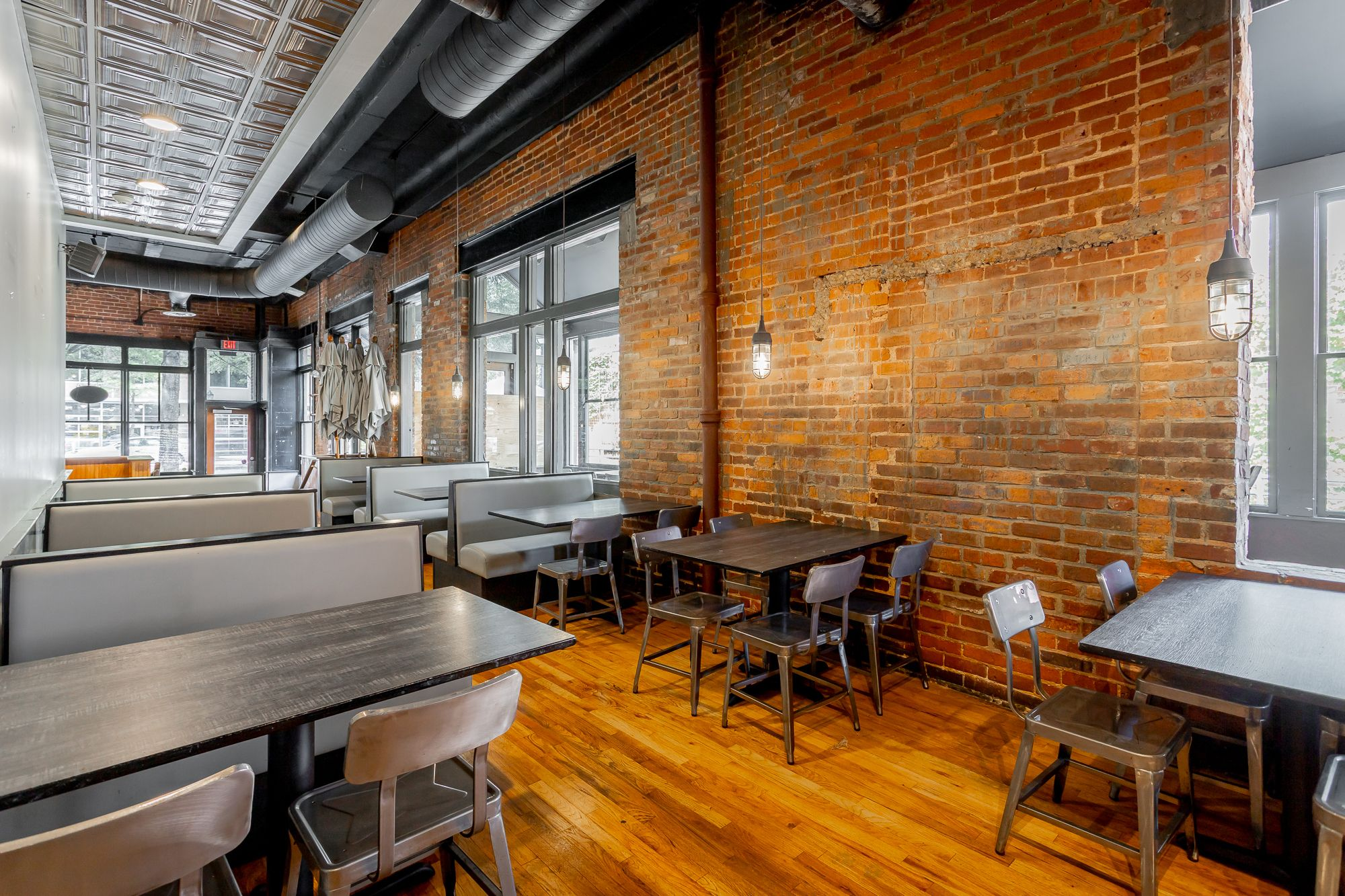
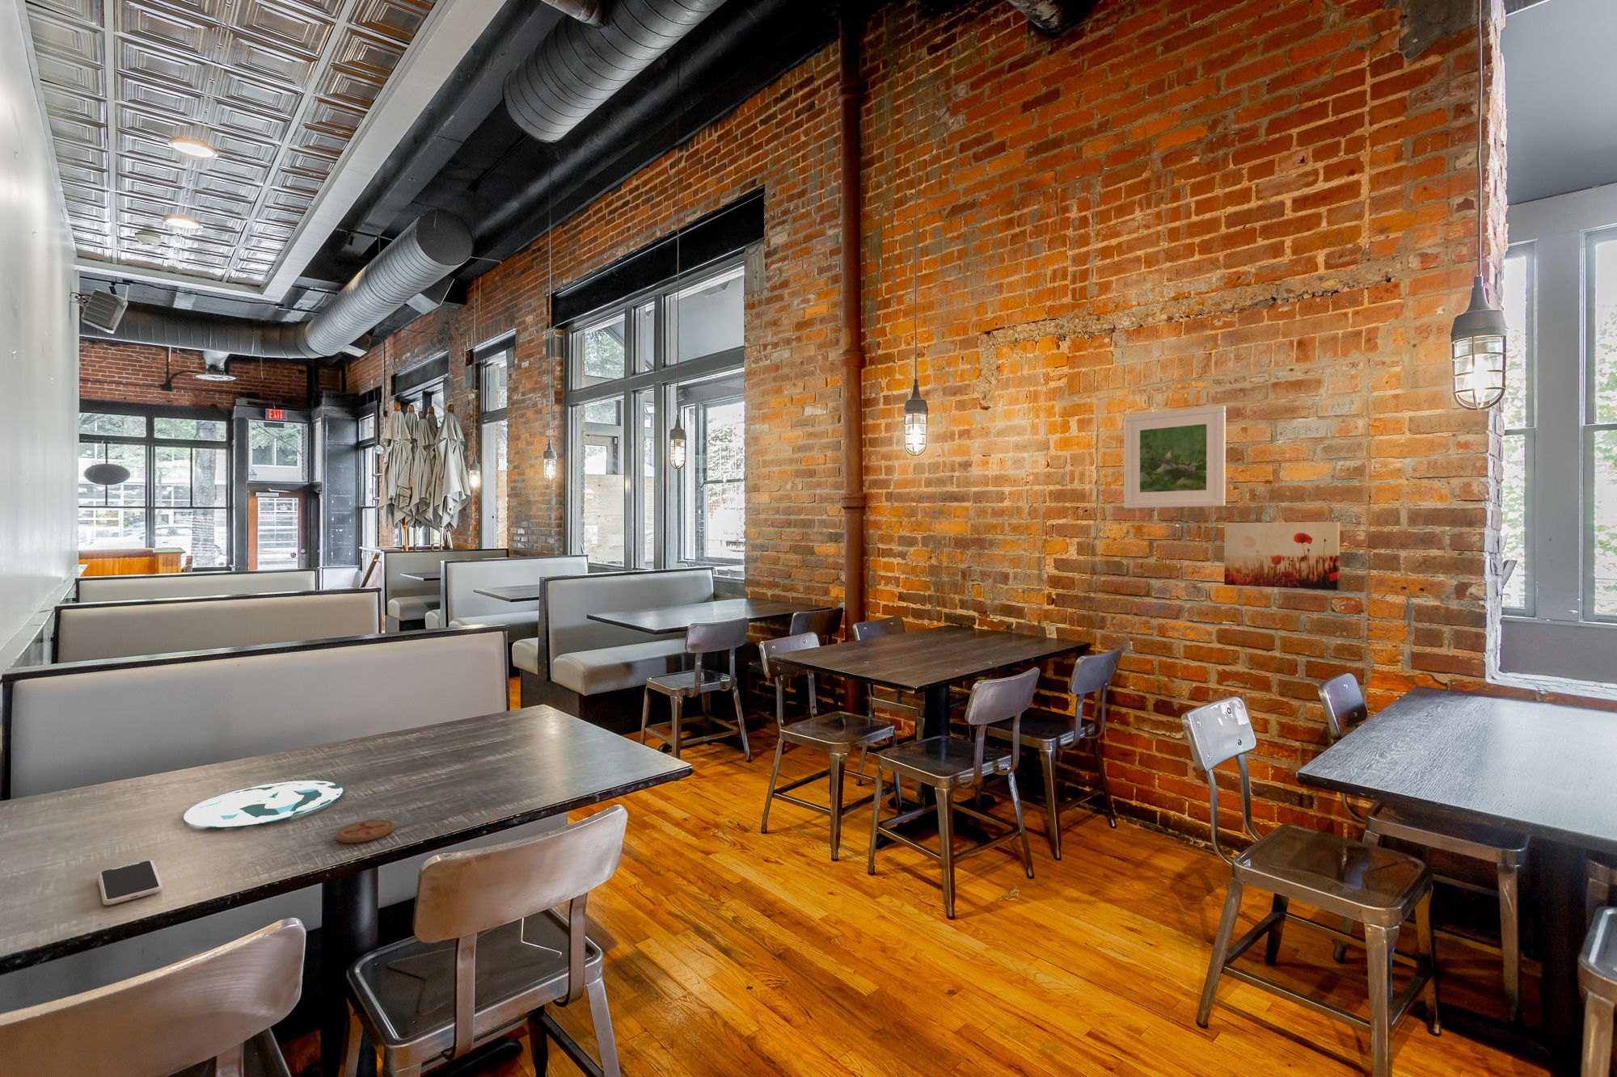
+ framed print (1172, 459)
+ coaster (364, 831)
+ wall art (1279, 554)
+ plate (268, 796)
+ smartphone (130, 881)
